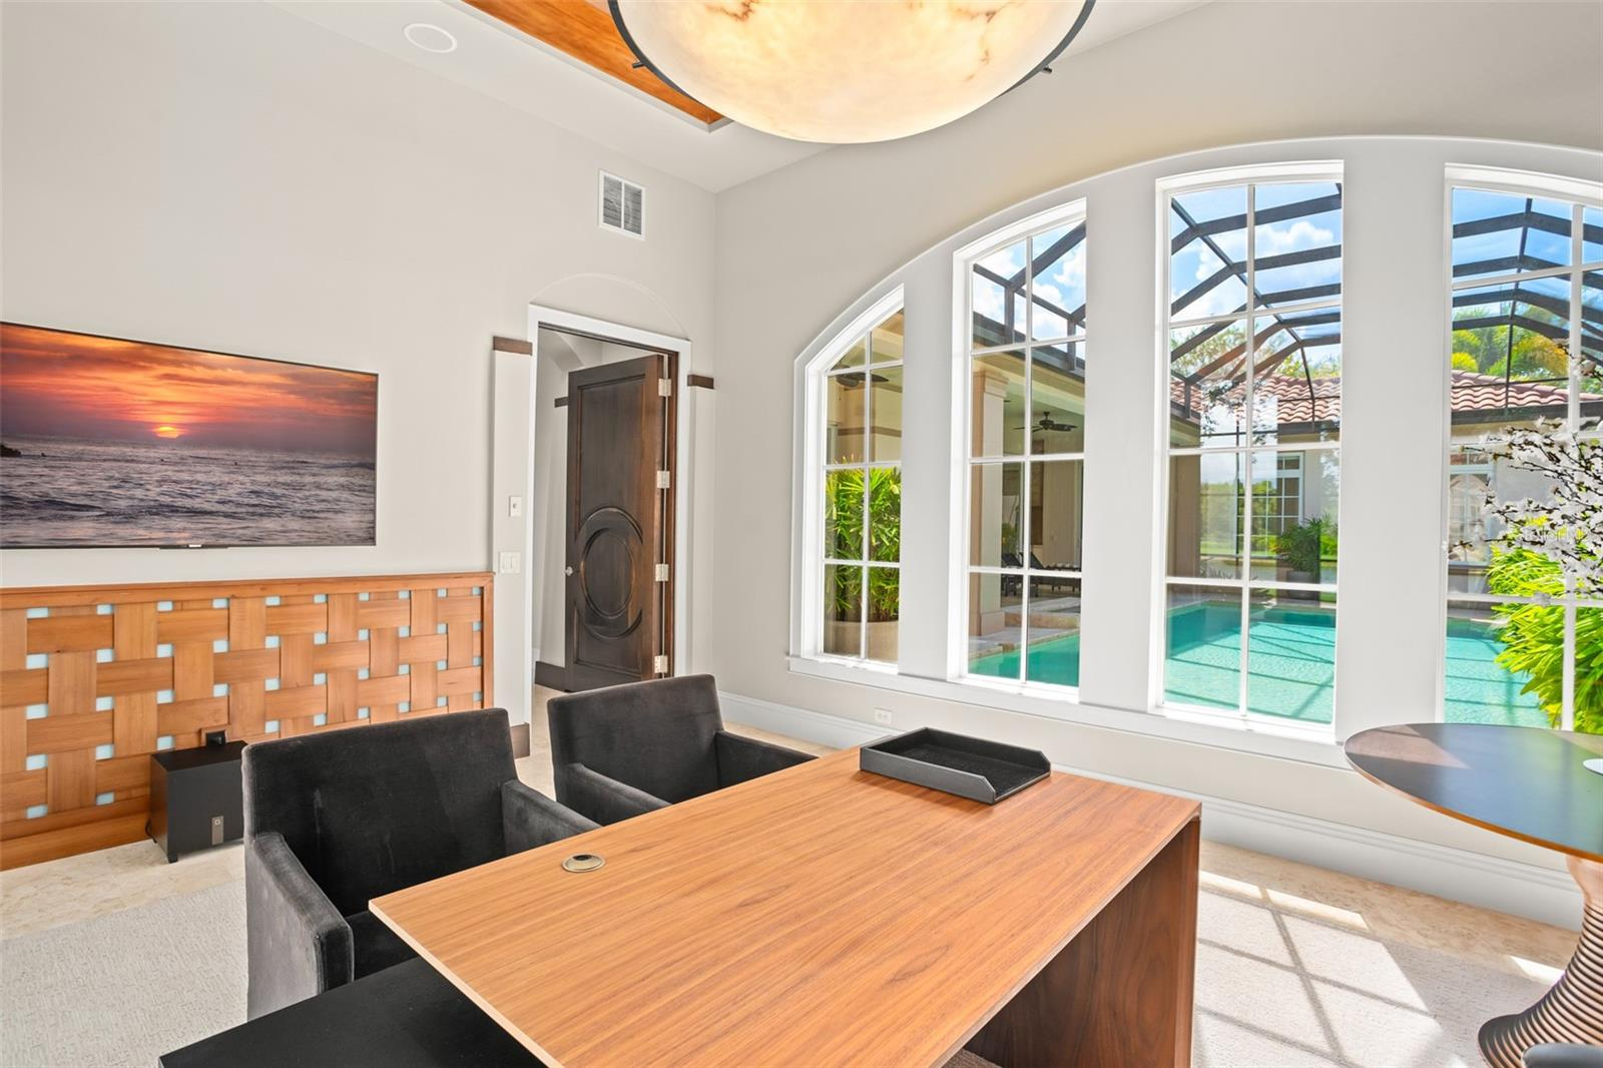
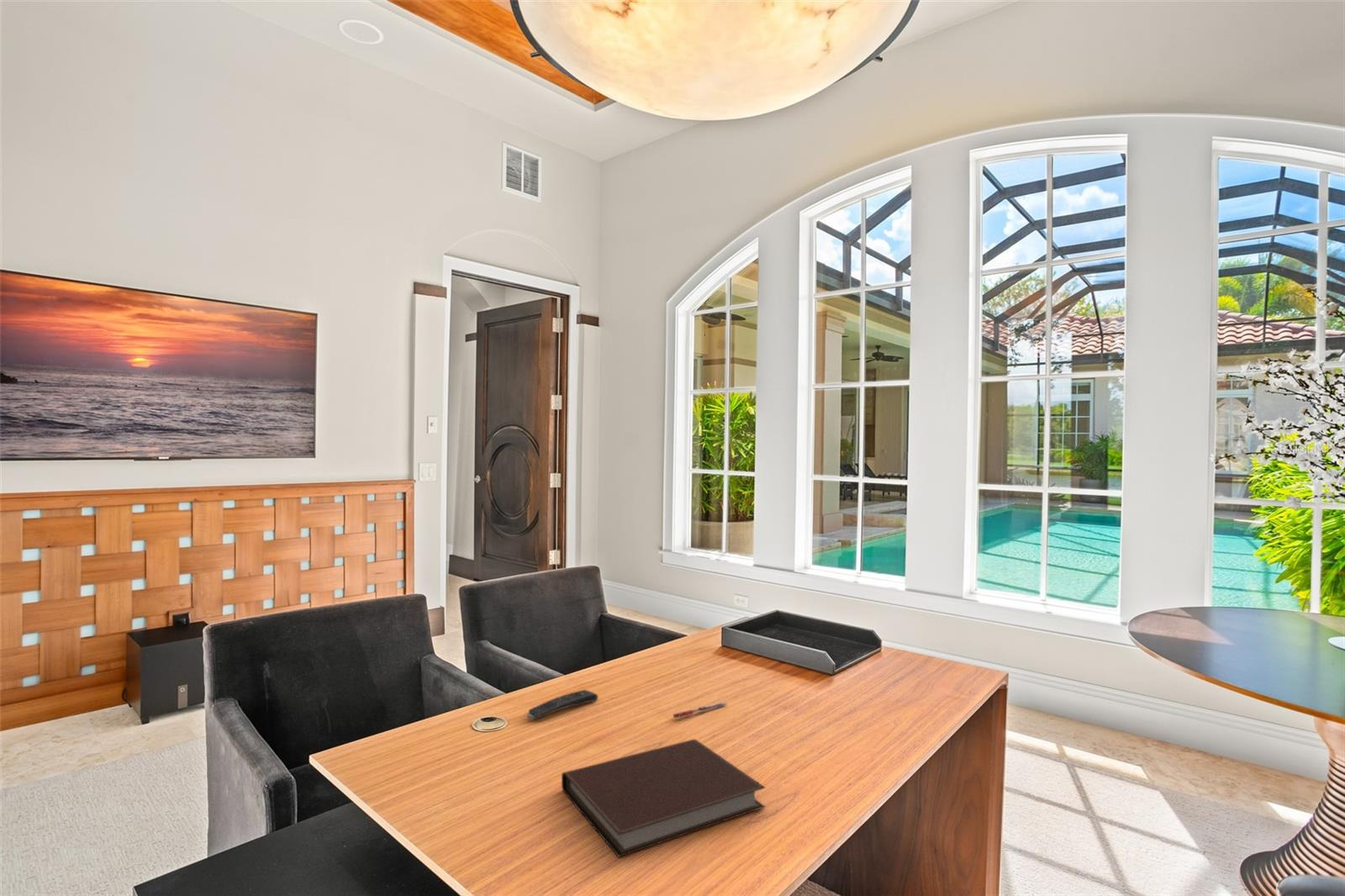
+ notebook (661, 788)
+ pen (700, 709)
+ remote control (562, 704)
